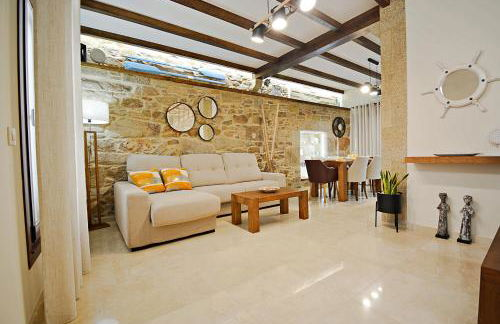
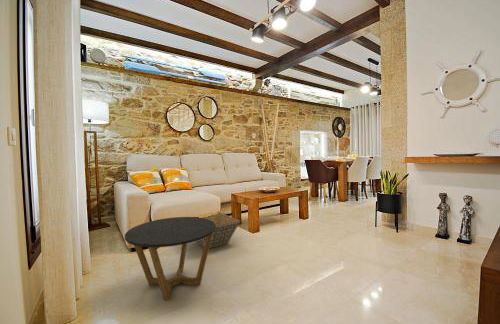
+ side table (180, 257)
+ basket (213, 232)
